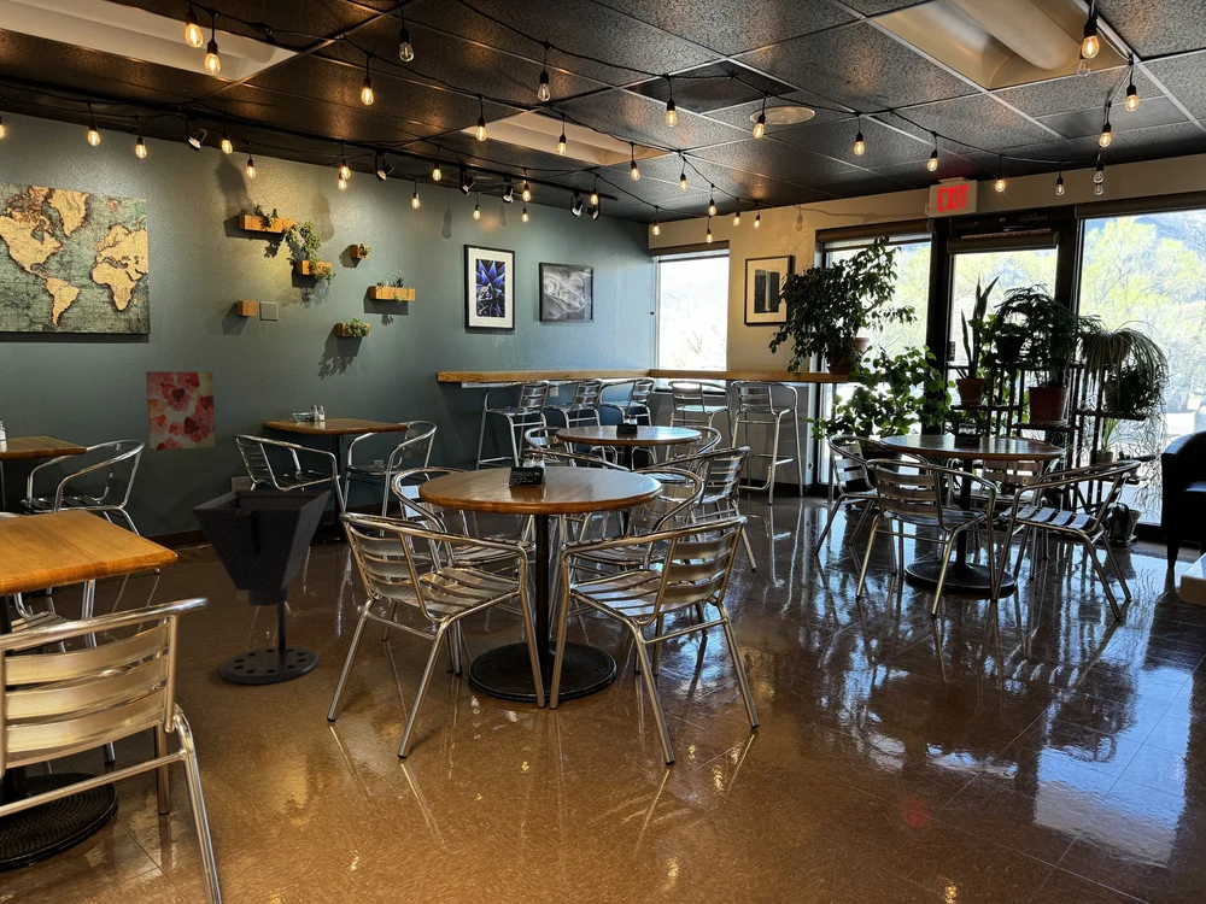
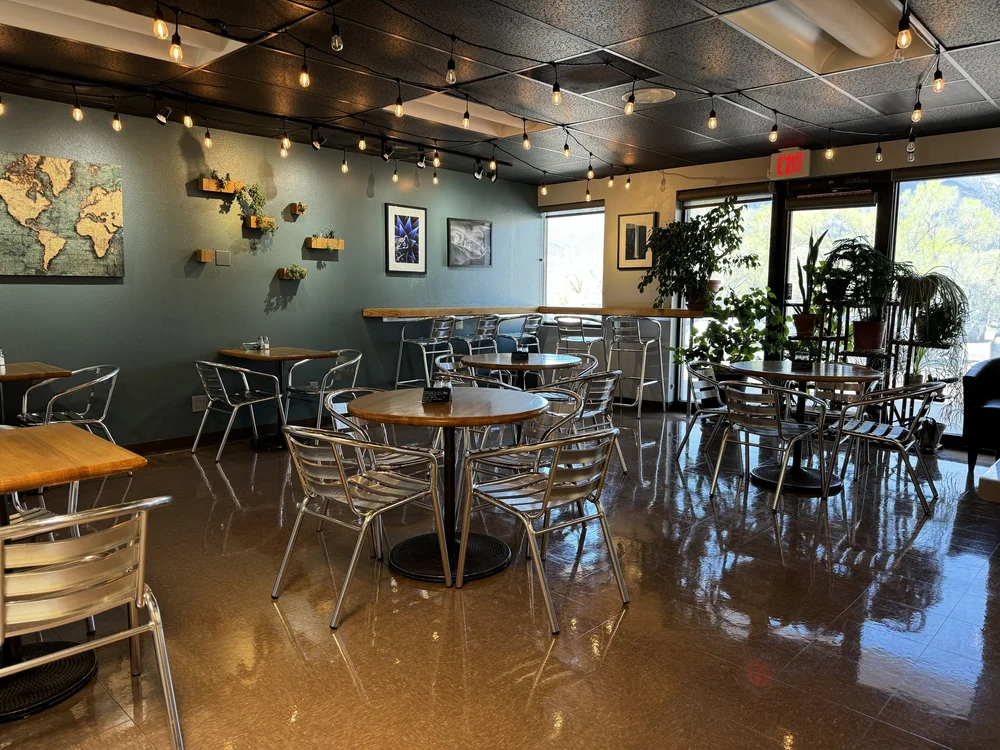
- wall art (181, 410)
- umbrella stand (267, 585)
